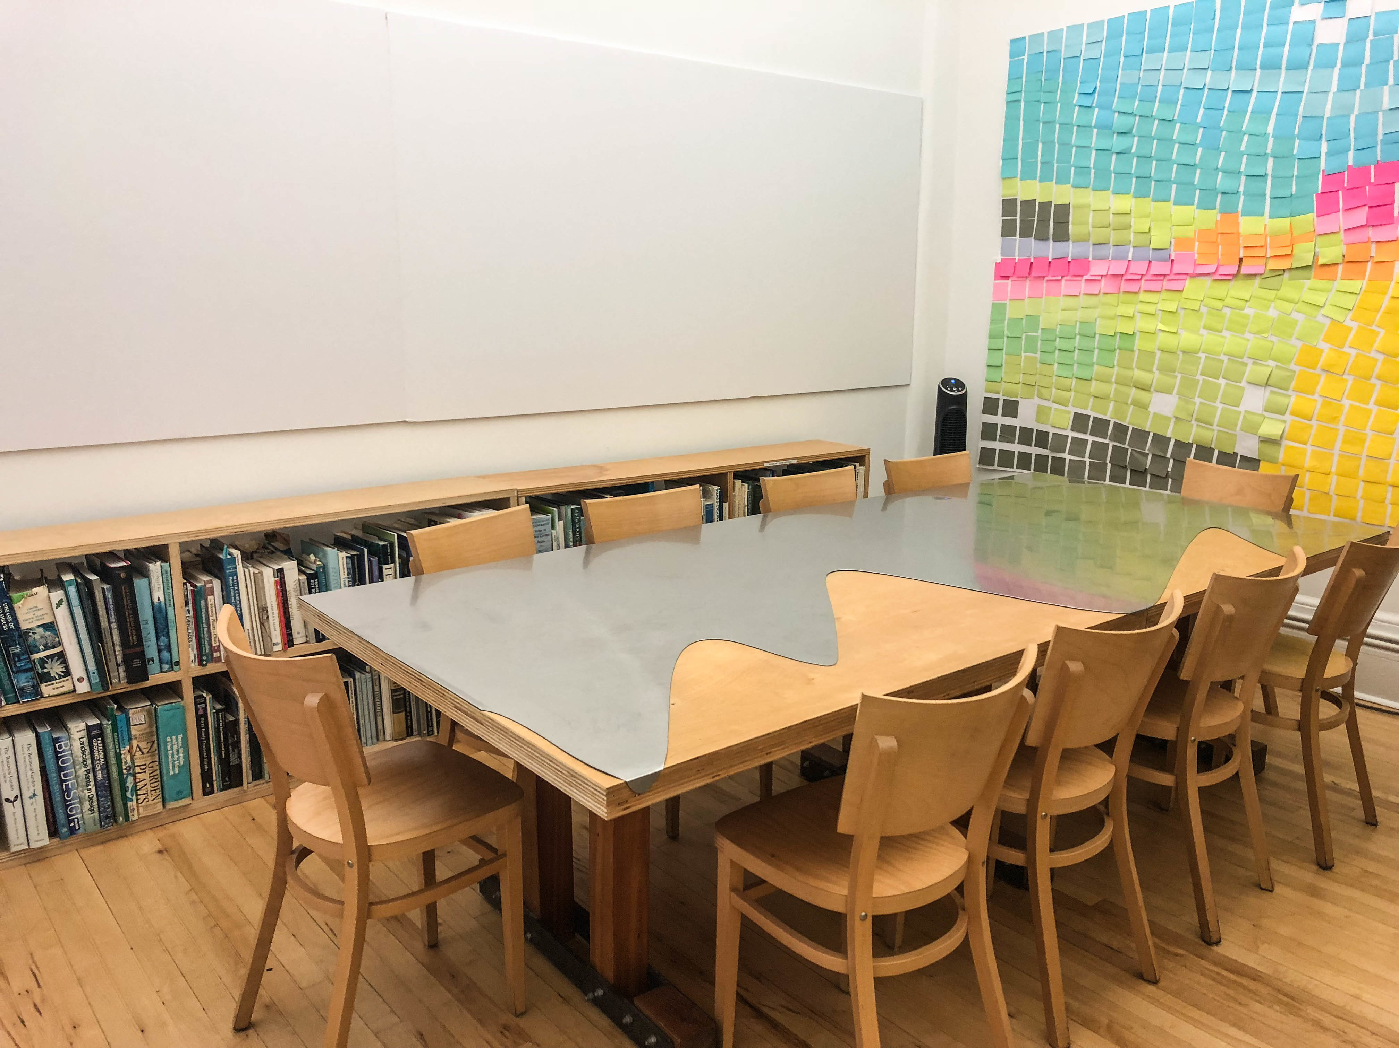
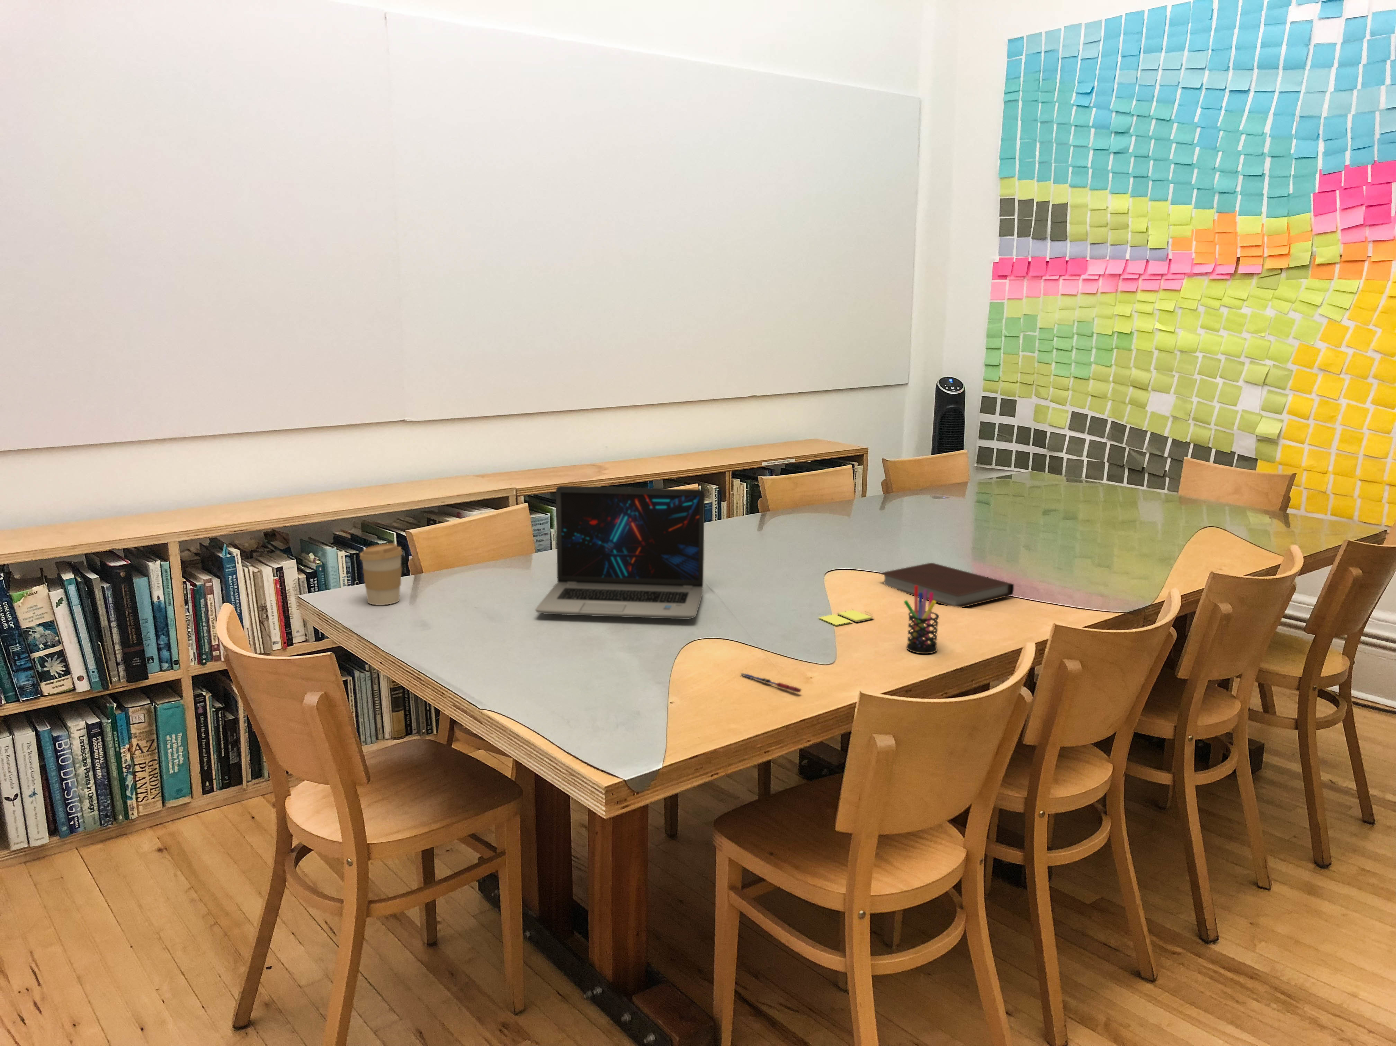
+ pen (769, 681)
+ pen holder (919, 619)
+ notebook (944, 583)
+ laptop (622, 552)
+ sticky notes (847, 616)
+ coffee cup (381, 572)
